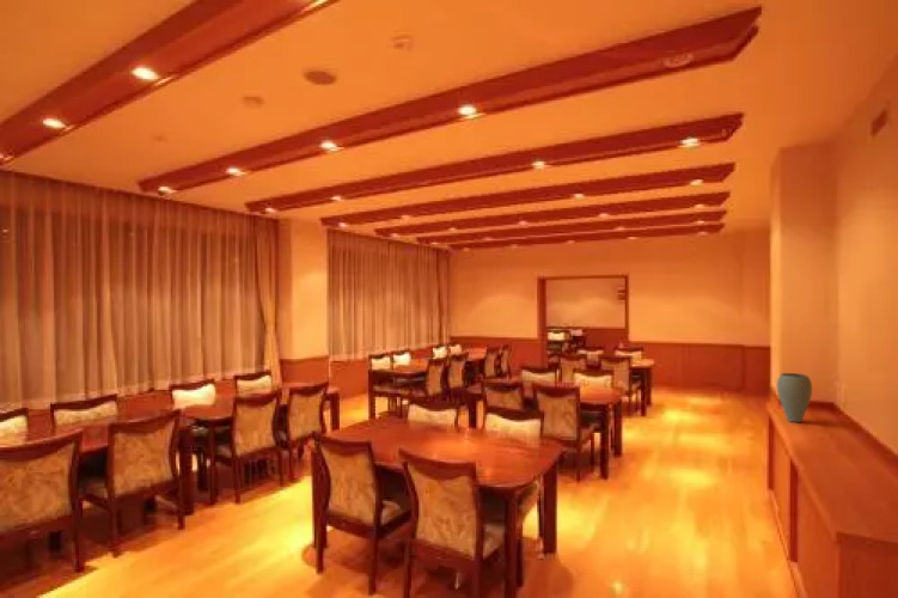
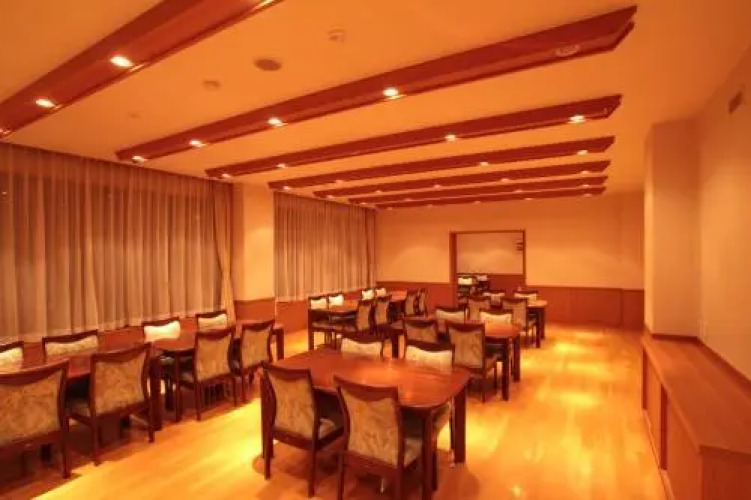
- vase (794, 397)
